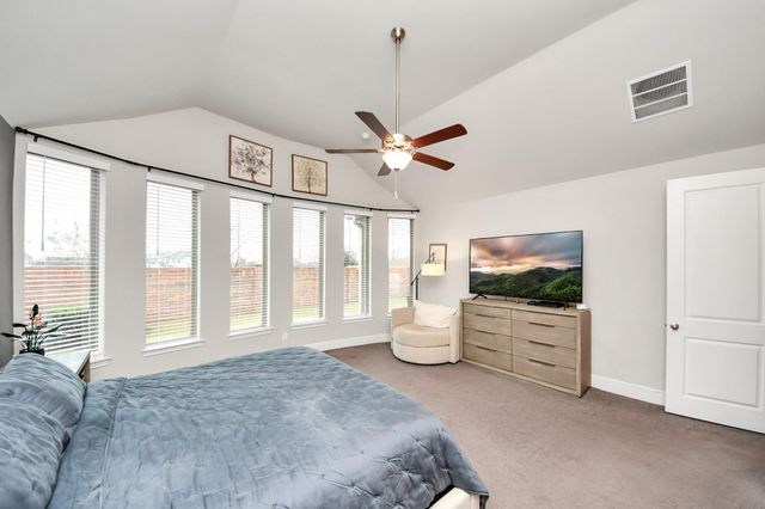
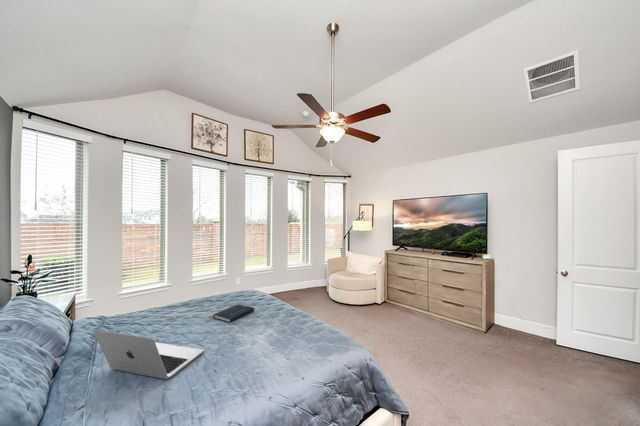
+ laptop (153, 342)
+ book (229, 314)
